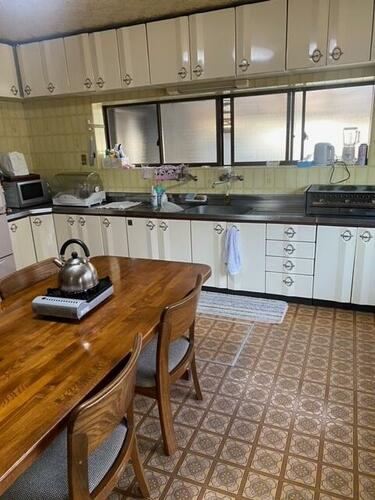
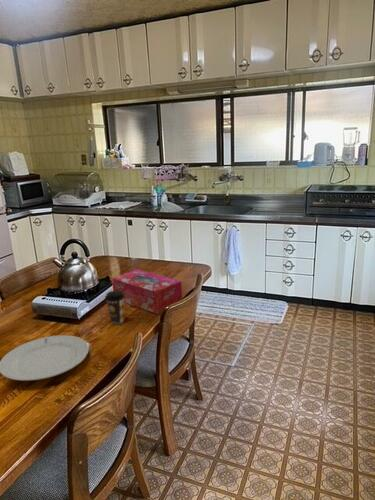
+ coffee cup (116, 307)
+ chinaware (45, 358)
+ tissue box (146, 290)
